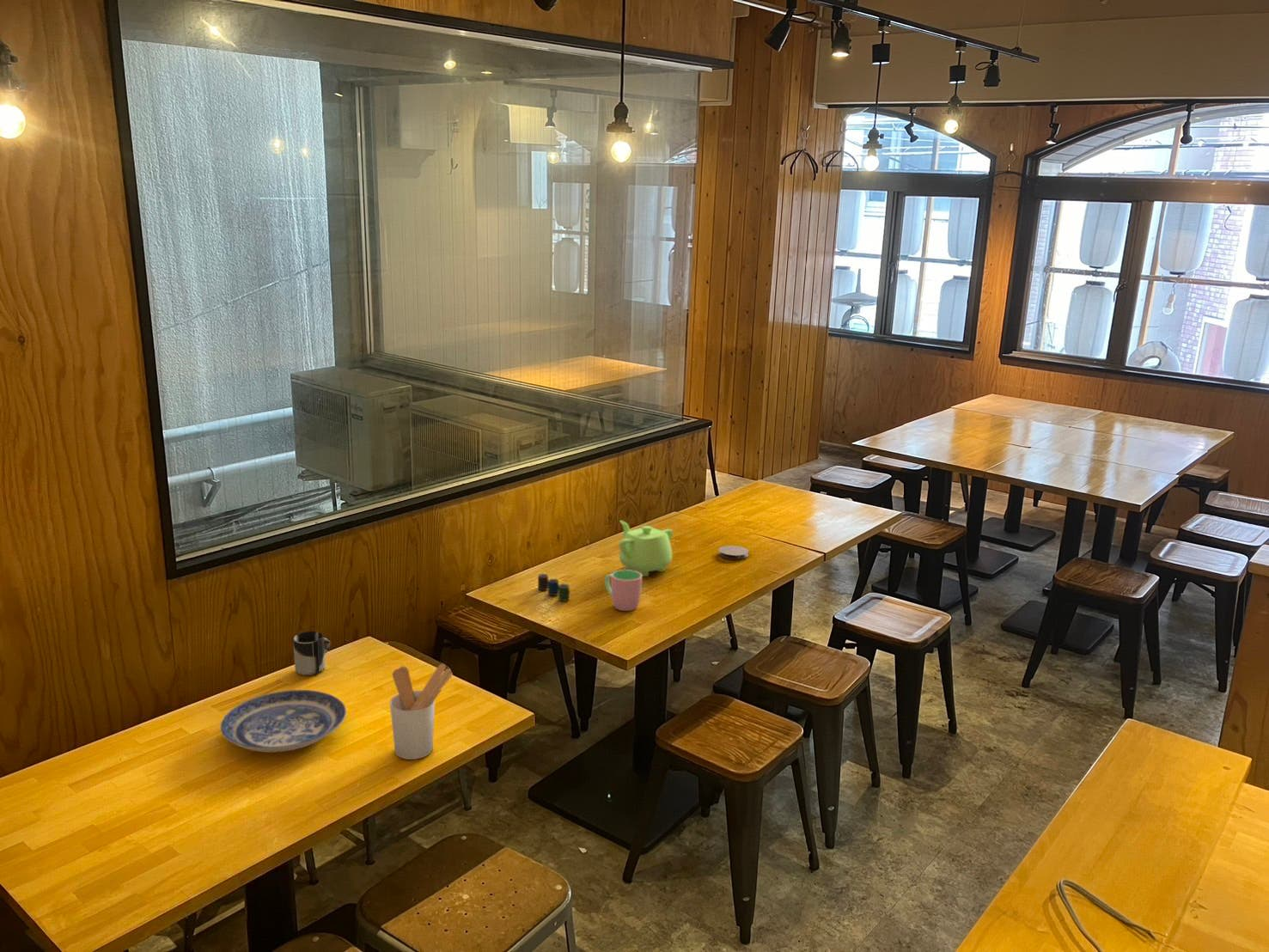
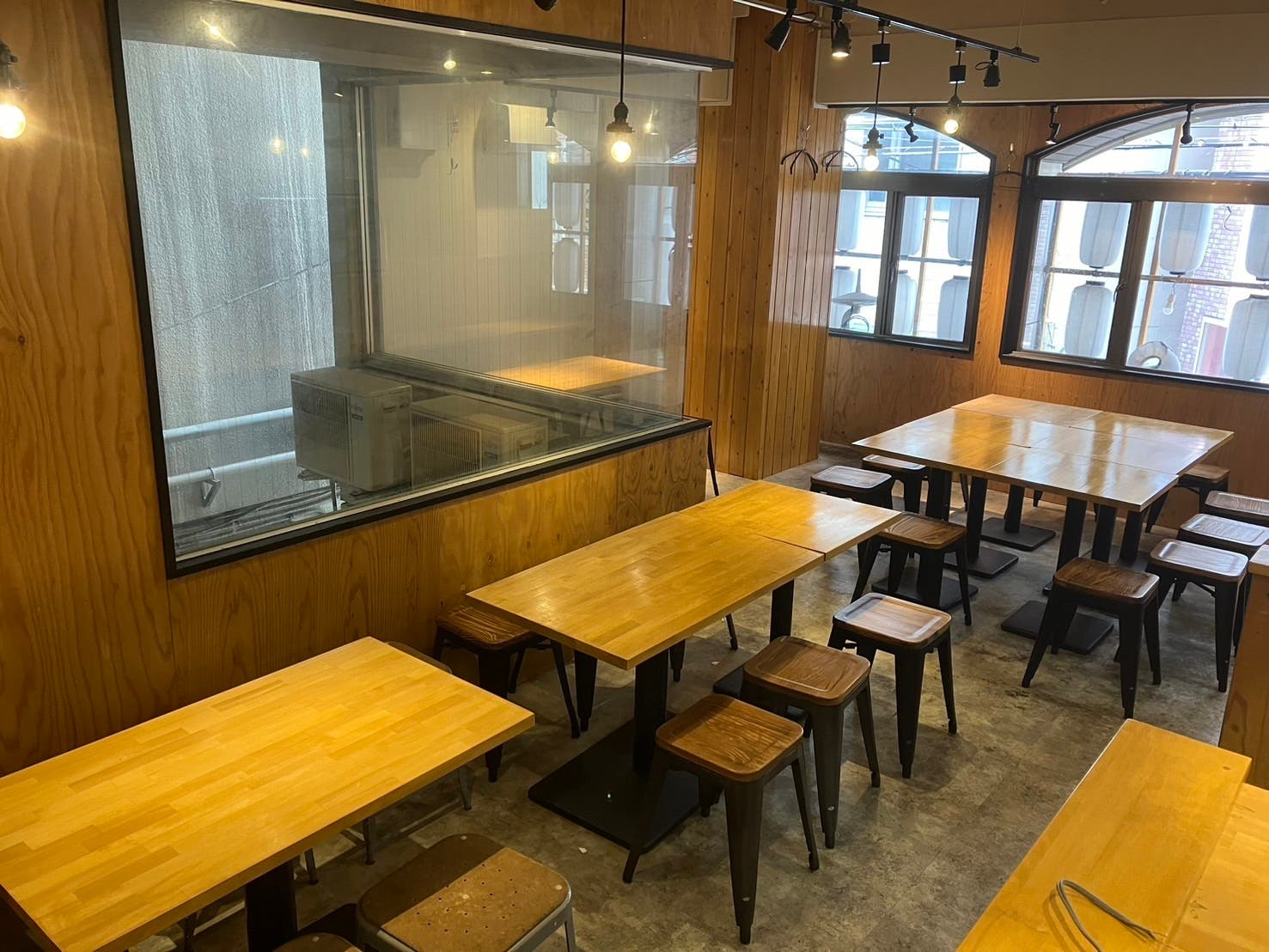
- cup (622, 589)
- utensil holder (423, 709)
- teapot (640, 546)
- cup (554, 583)
- plate (284, 724)
- coaster (733, 552)
- cup (314, 651)
